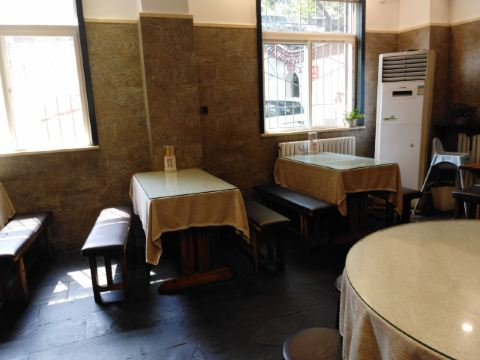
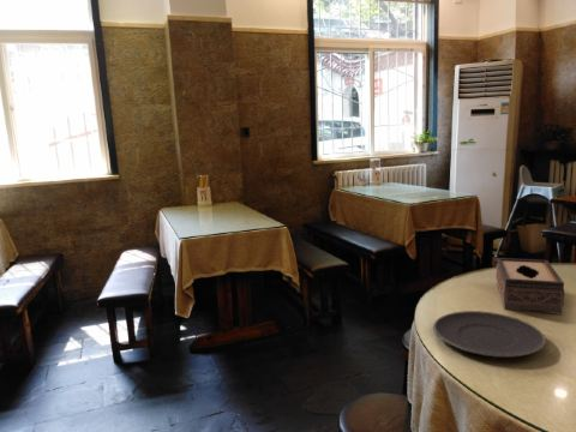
+ plate (486, 334)
+ tissue box (527, 283)
